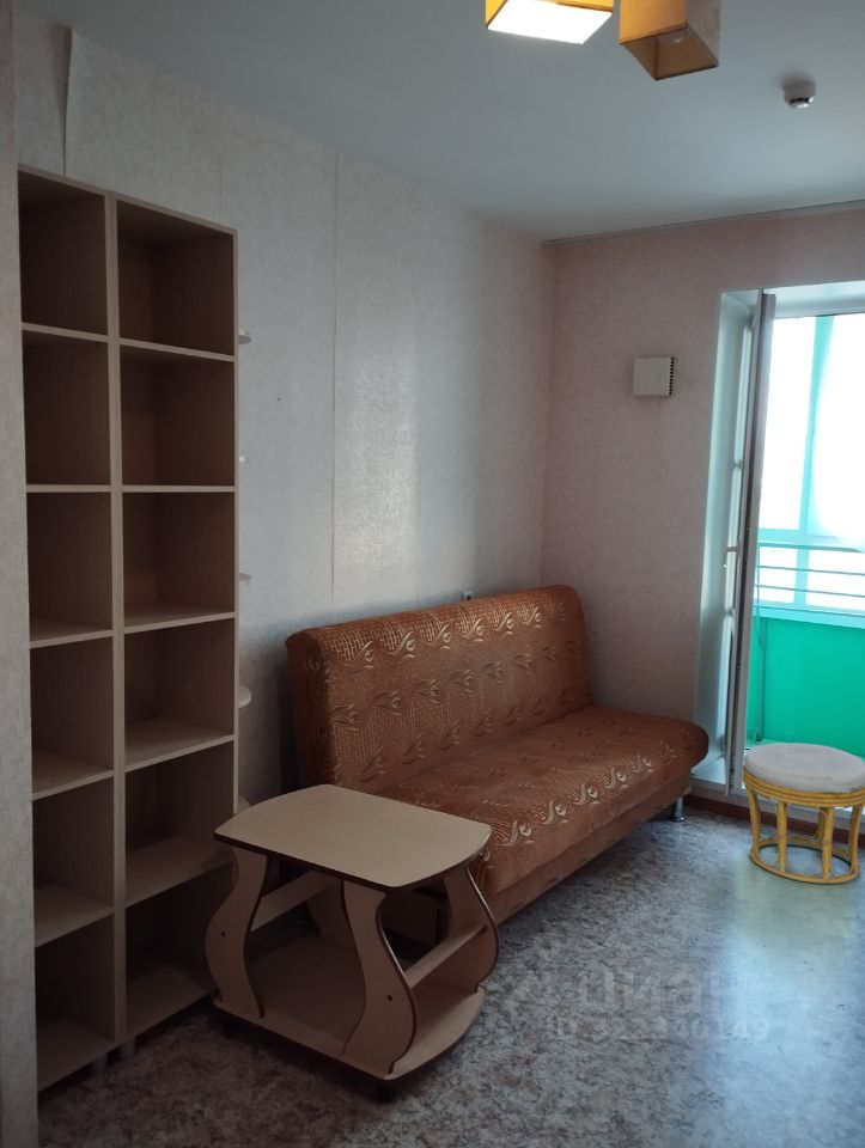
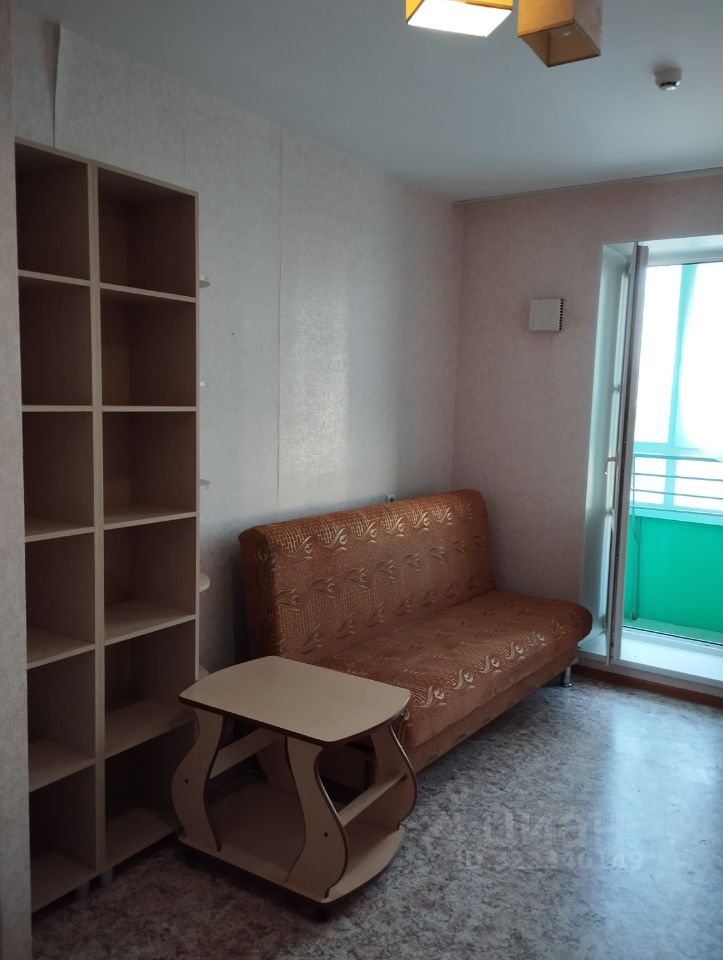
- ottoman (802, 806)
